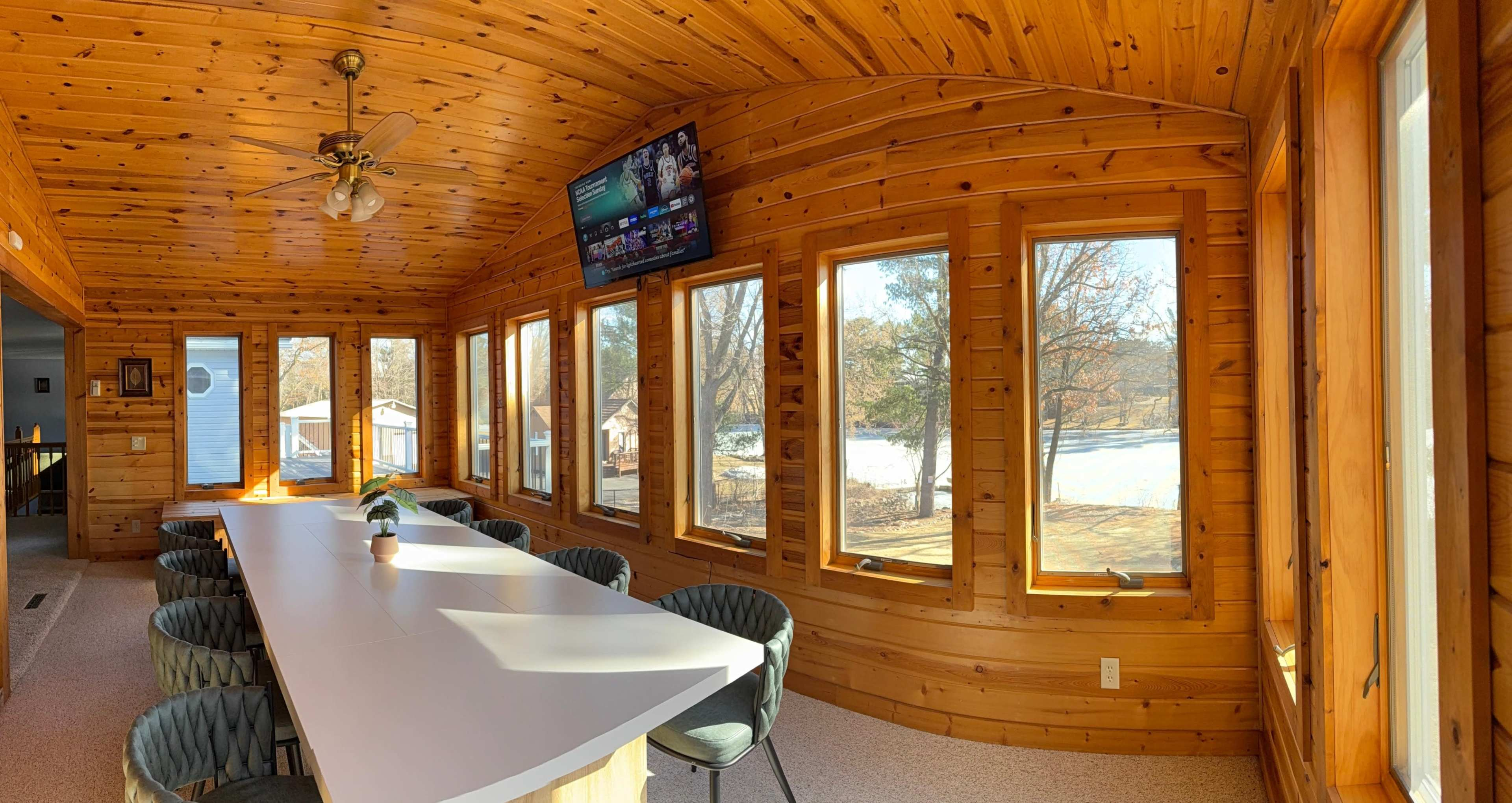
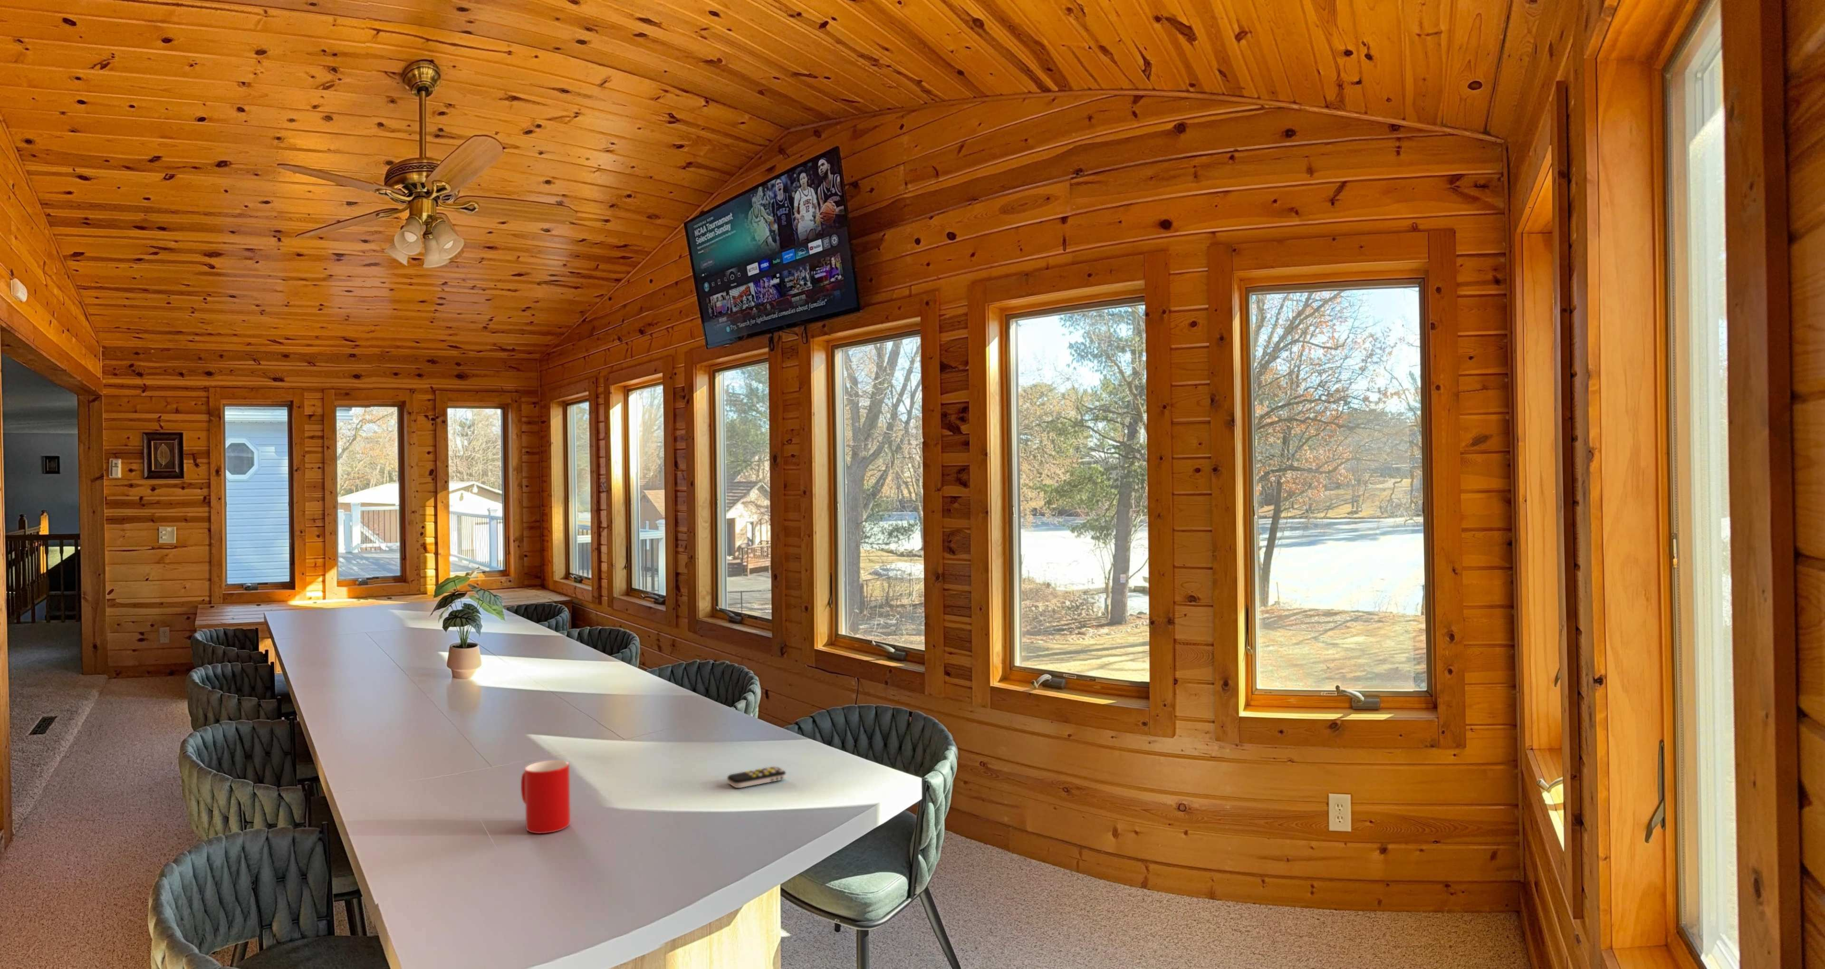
+ remote control (757, 777)
+ cup (544, 794)
